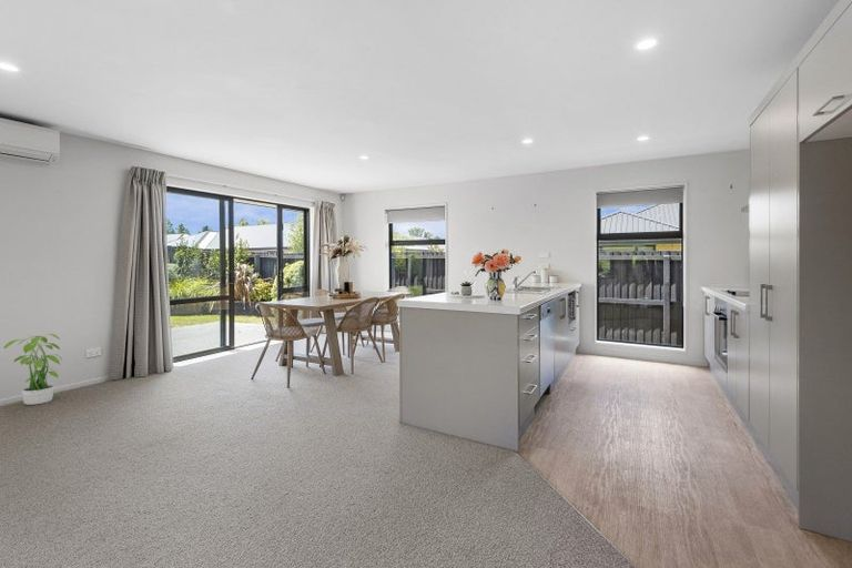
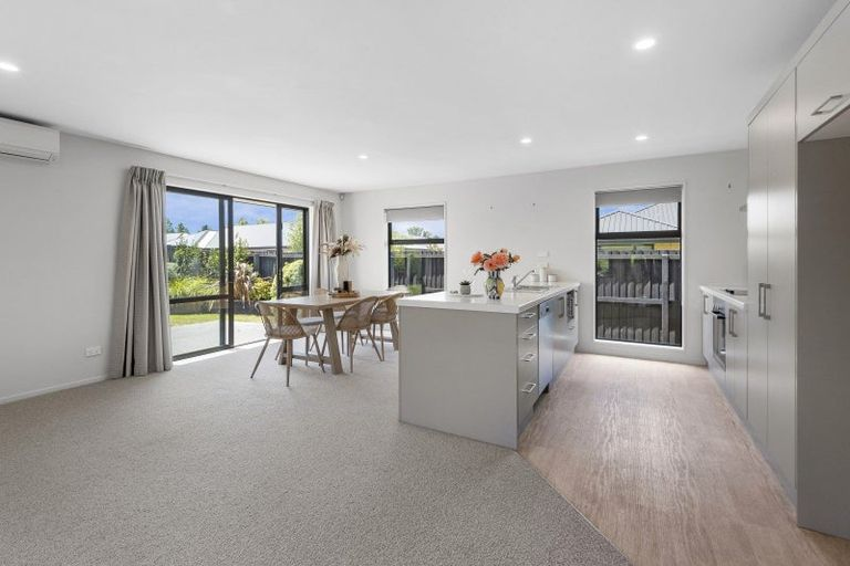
- potted plant (34, 368)
